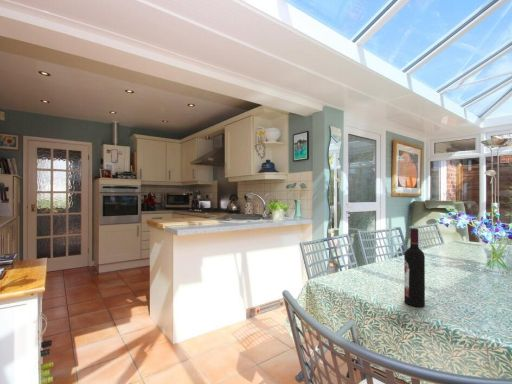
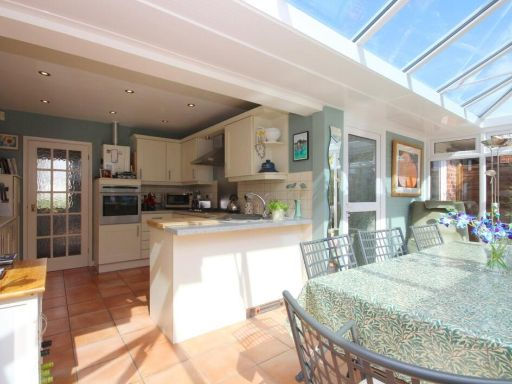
- wine bottle (414, 265)
